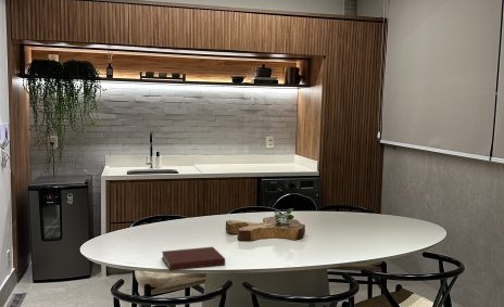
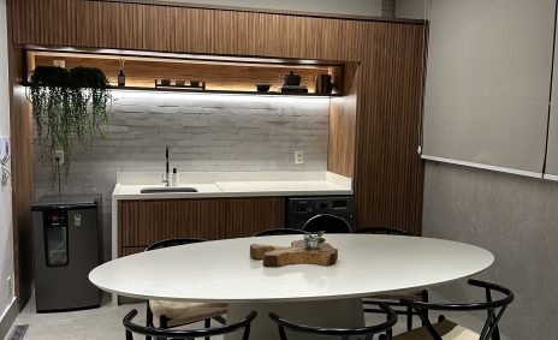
- notebook (192, 258)
